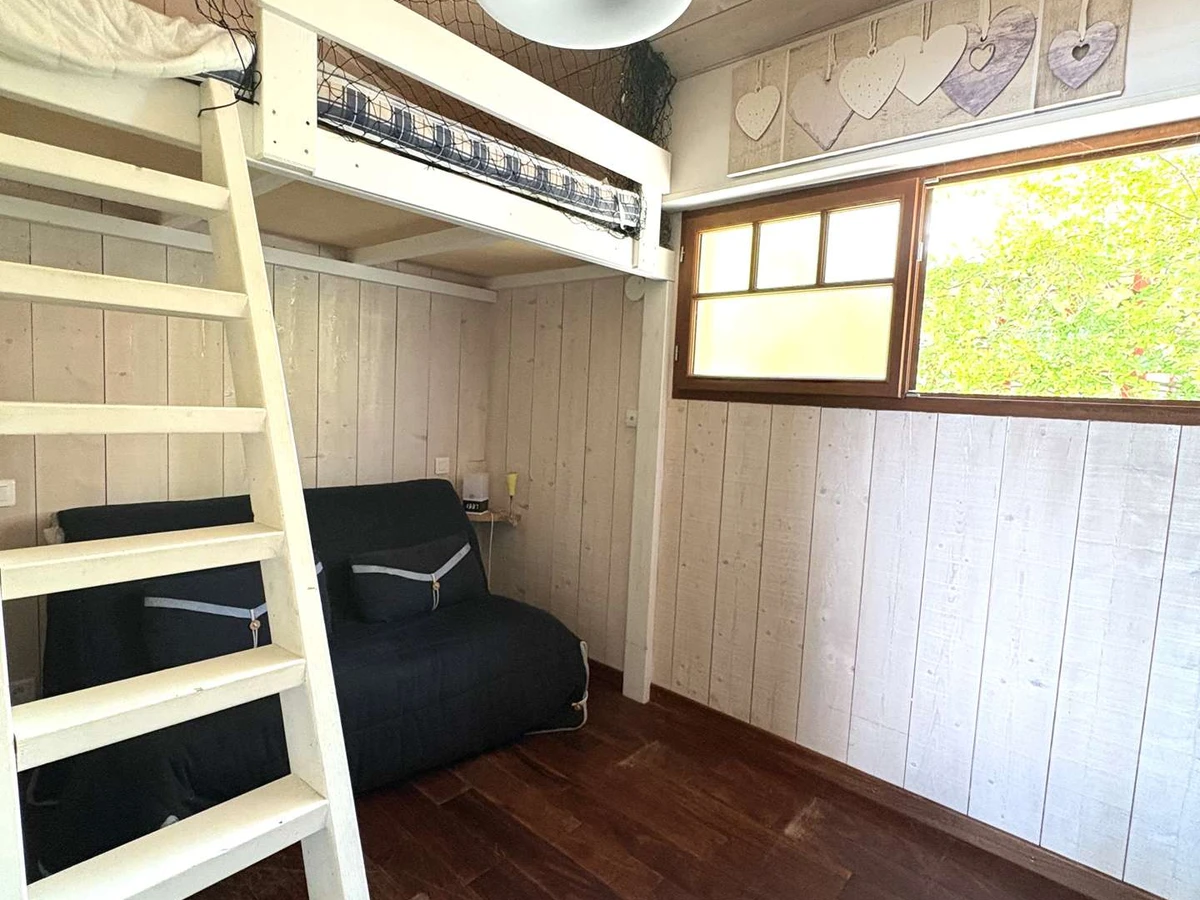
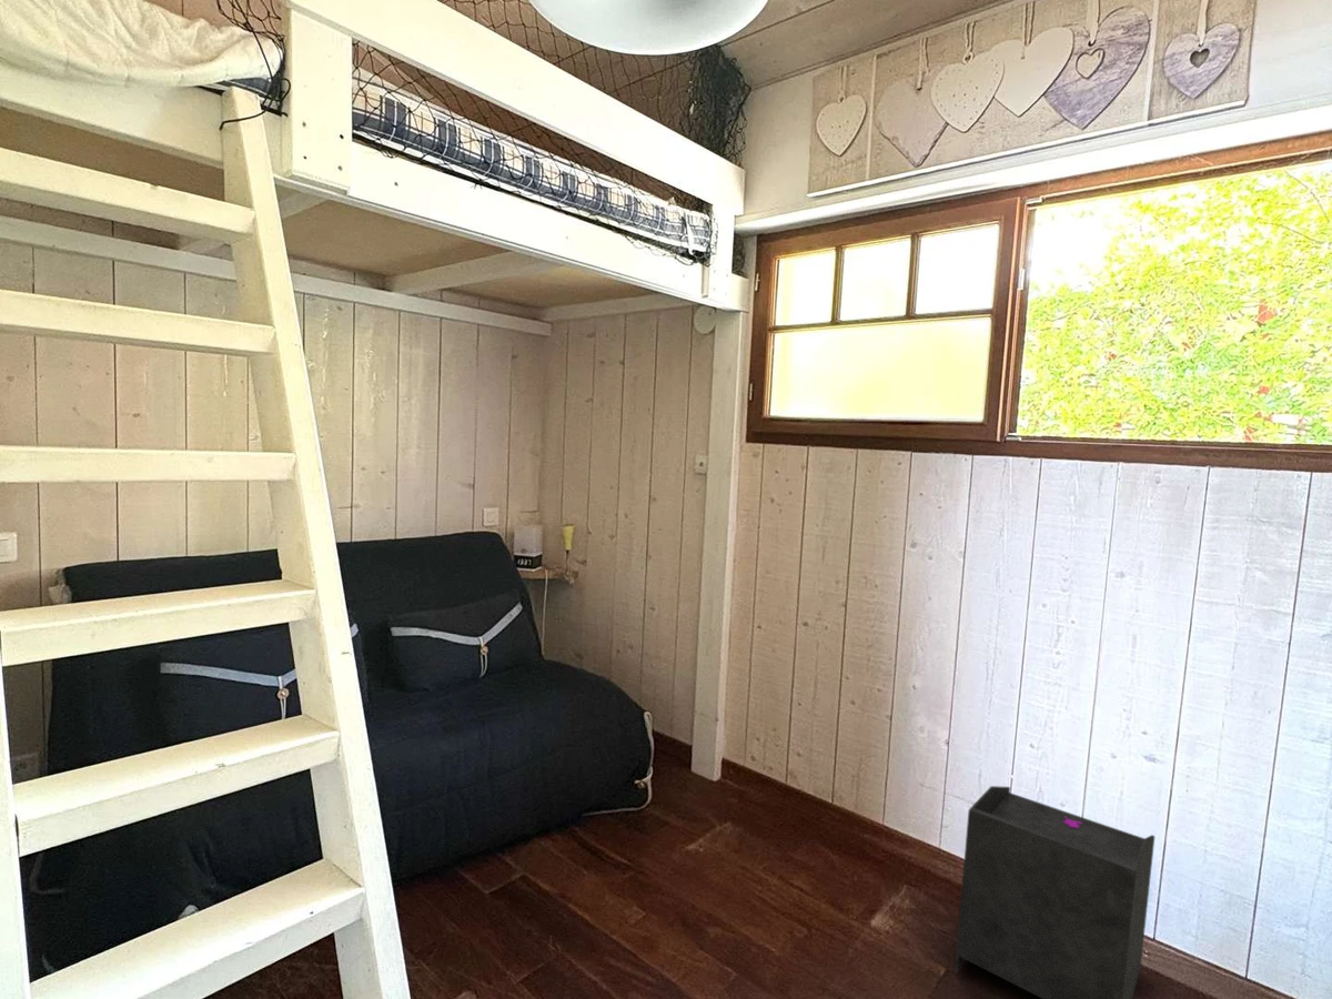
+ waste basket (1057, 890)
